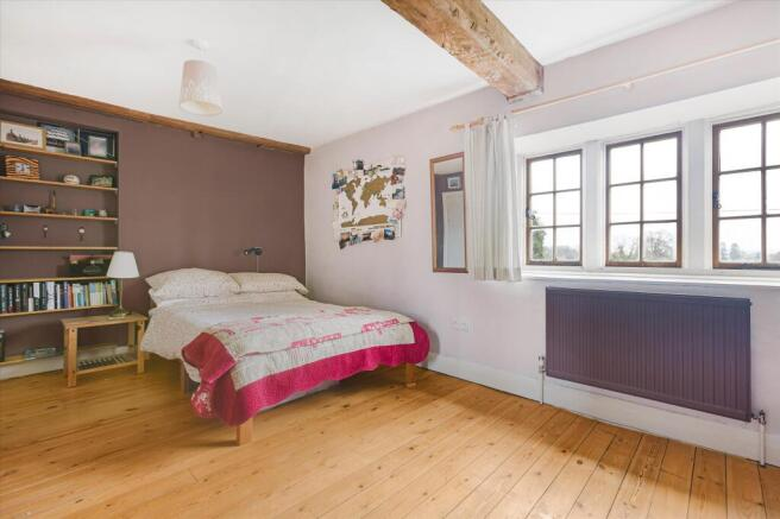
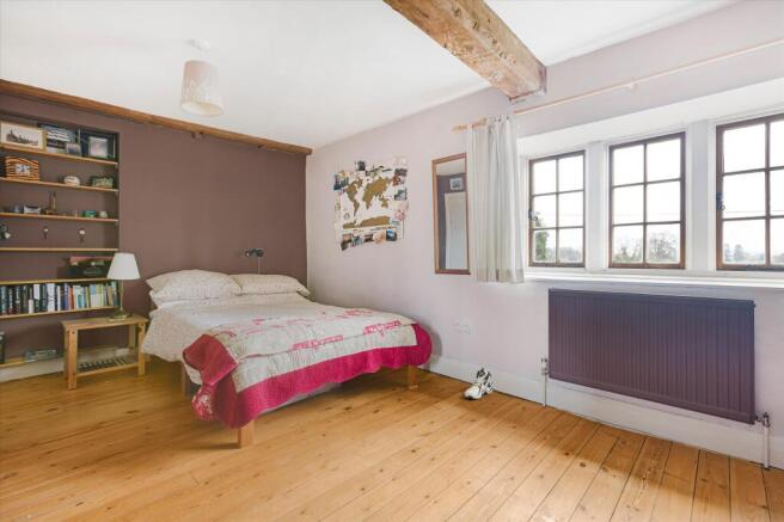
+ sneaker (478, 381)
